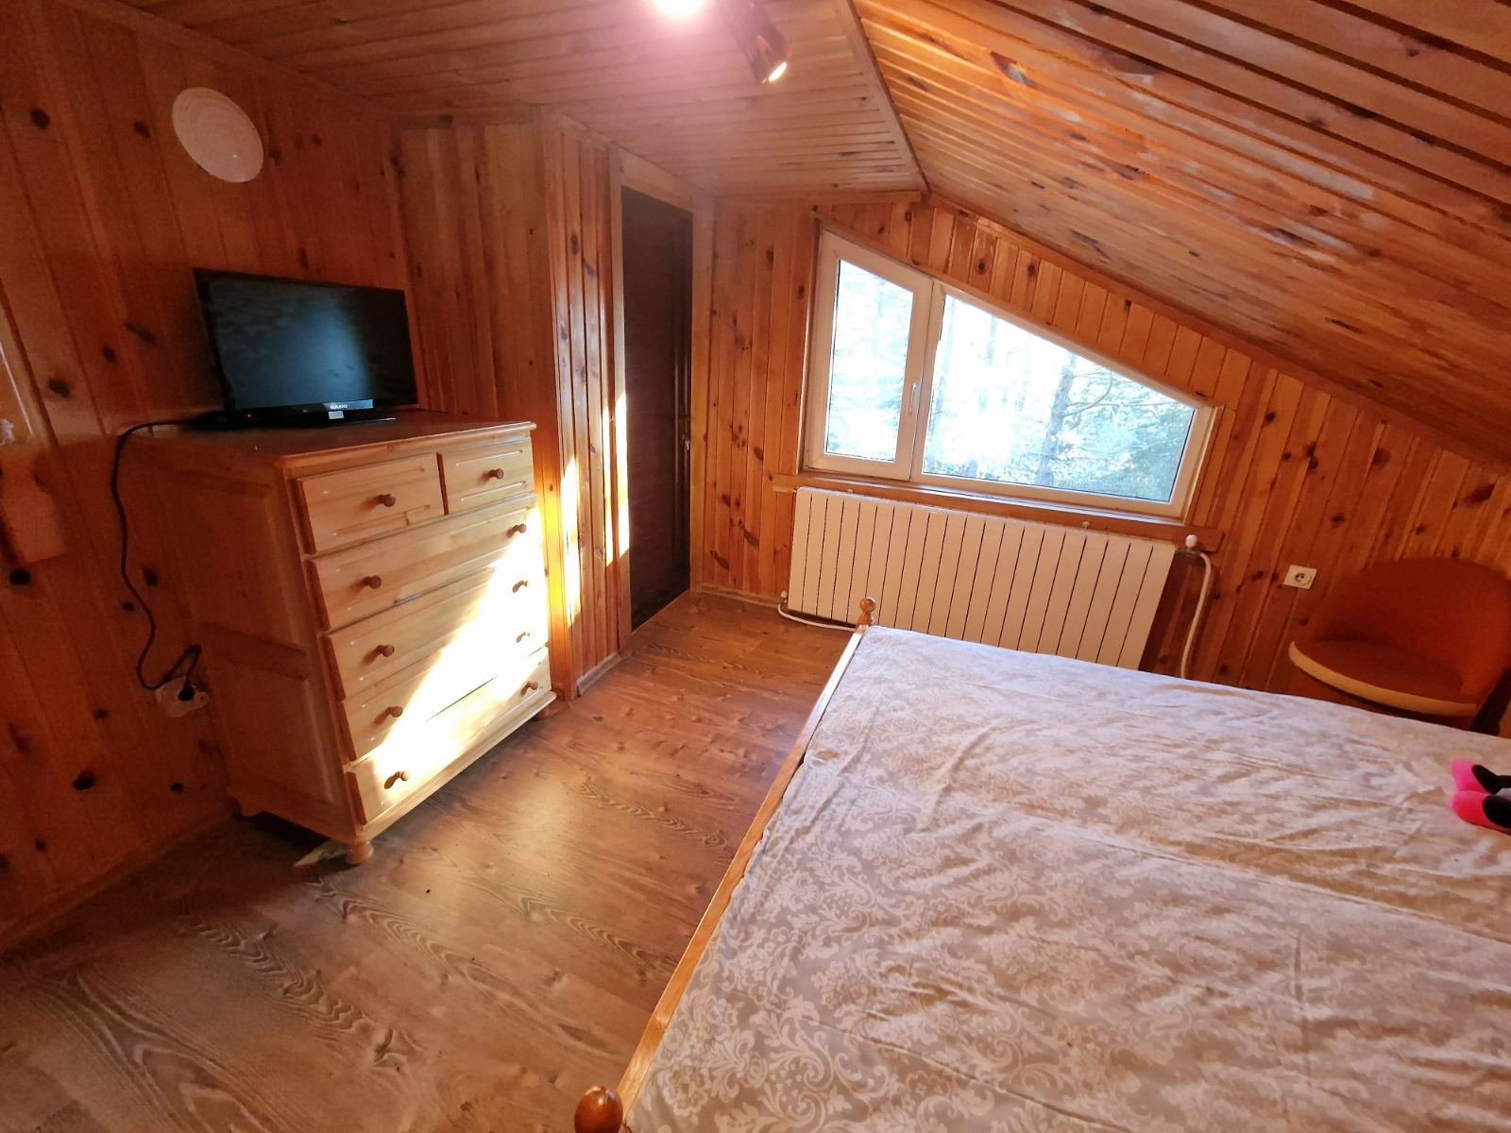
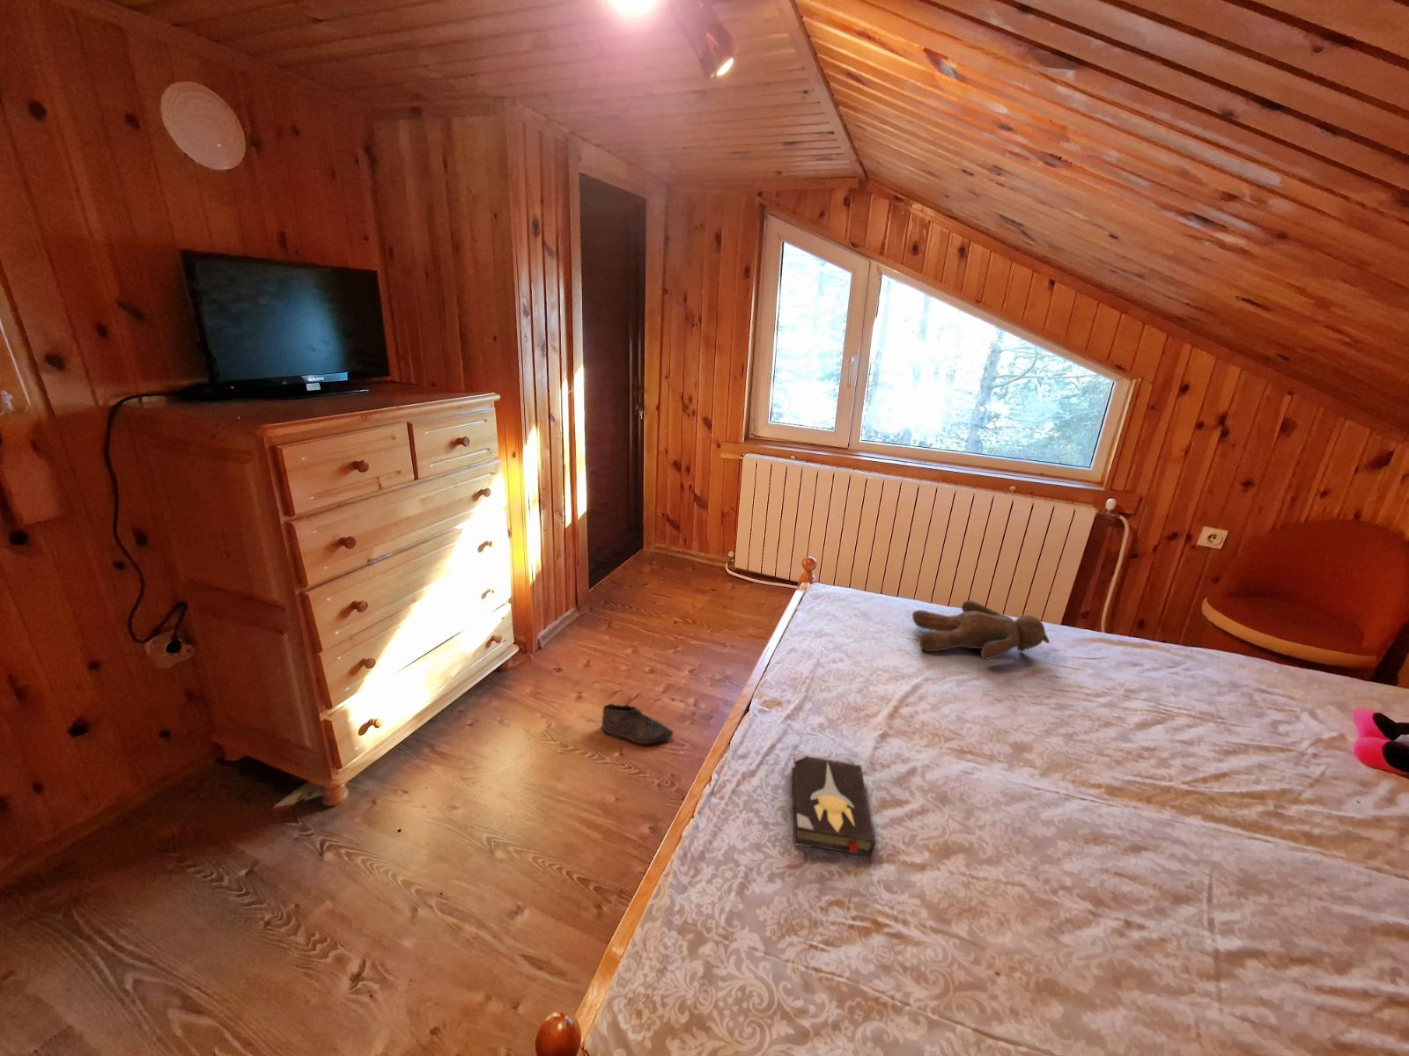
+ hardback book (830, 800)
+ teddy bear (979, 628)
+ shoe (637, 721)
